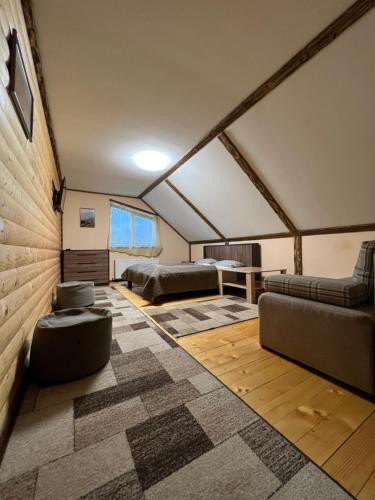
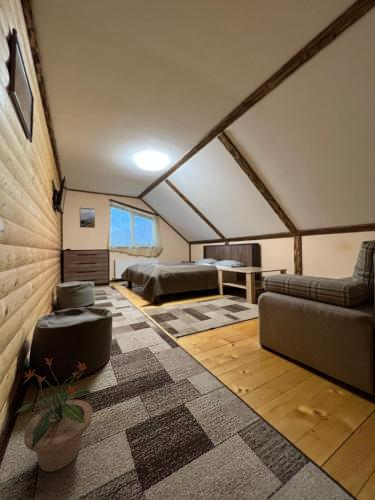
+ potted plant (55, 410)
